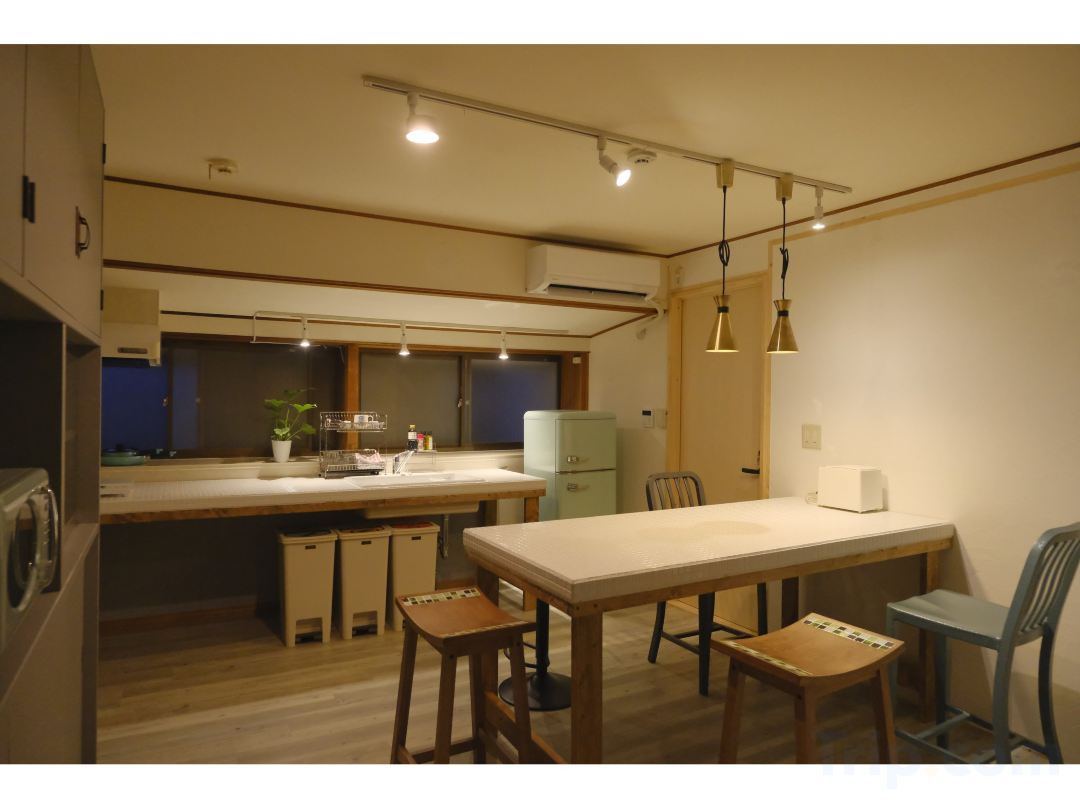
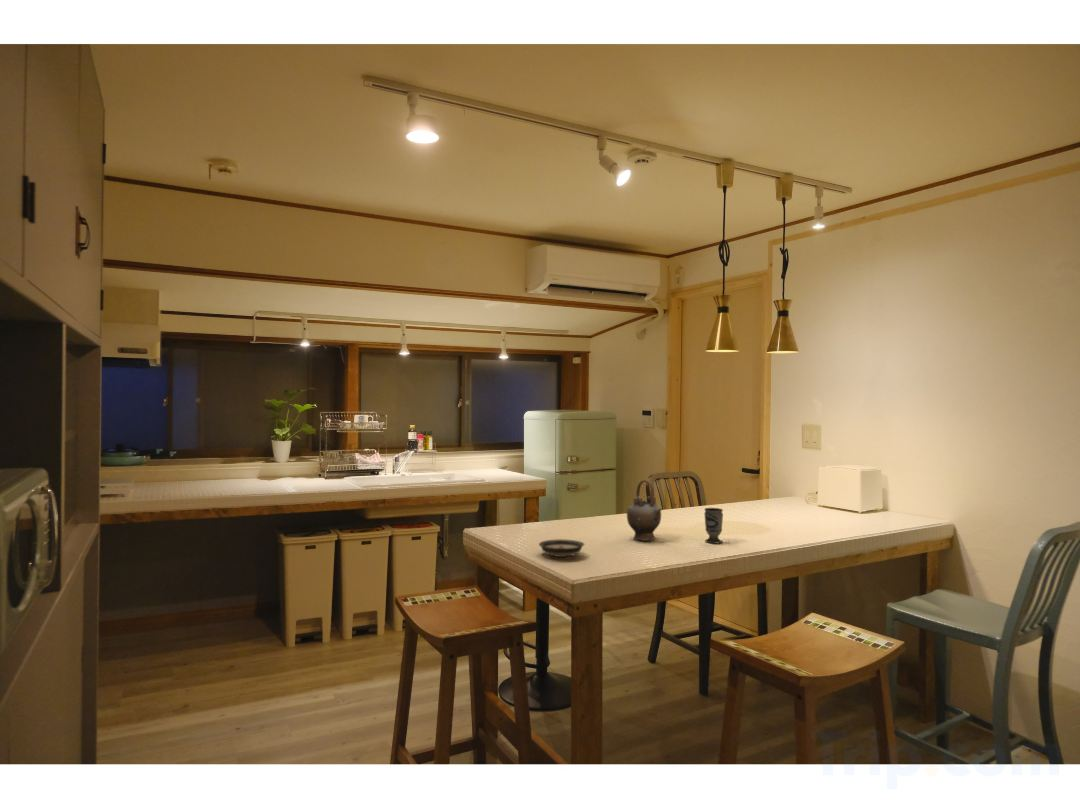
+ saucer (561, 549)
+ teapot (646, 510)
+ cup (713, 525)
